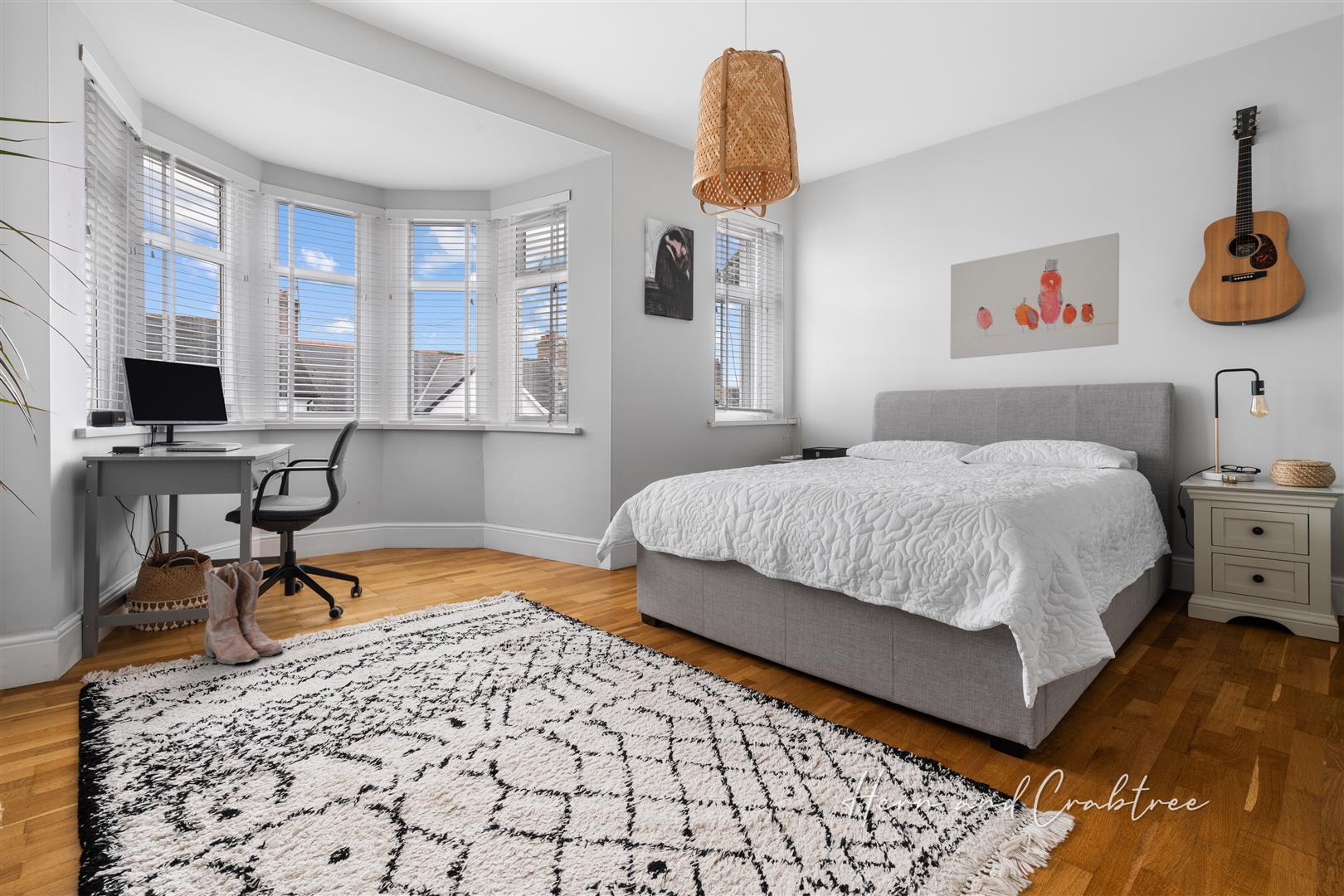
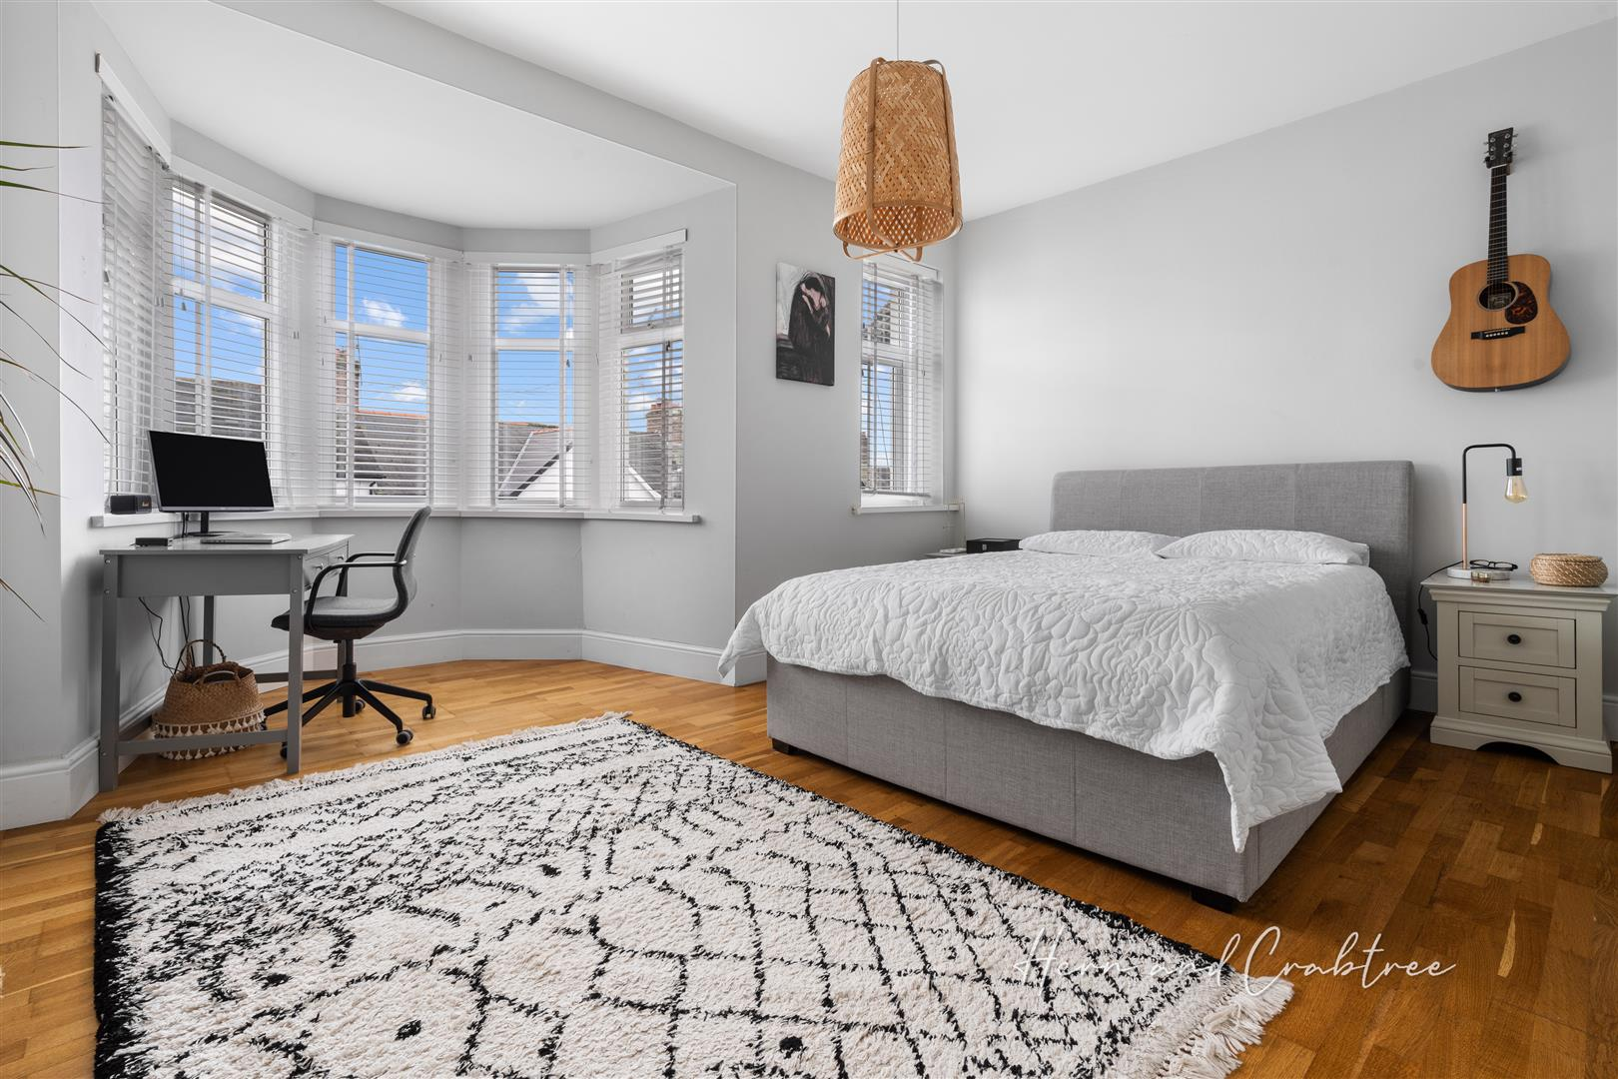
- boots (243, 608)
- wall art (1028, 301)
